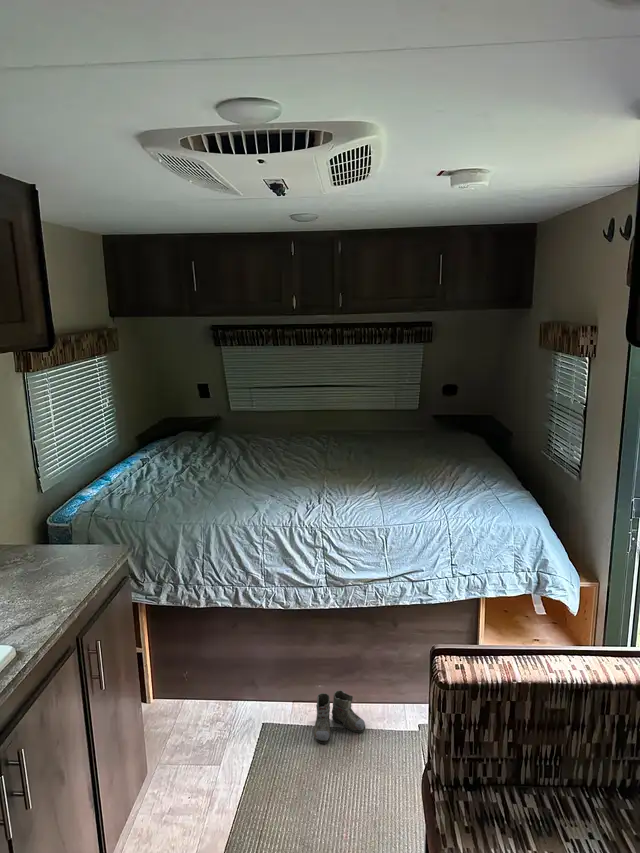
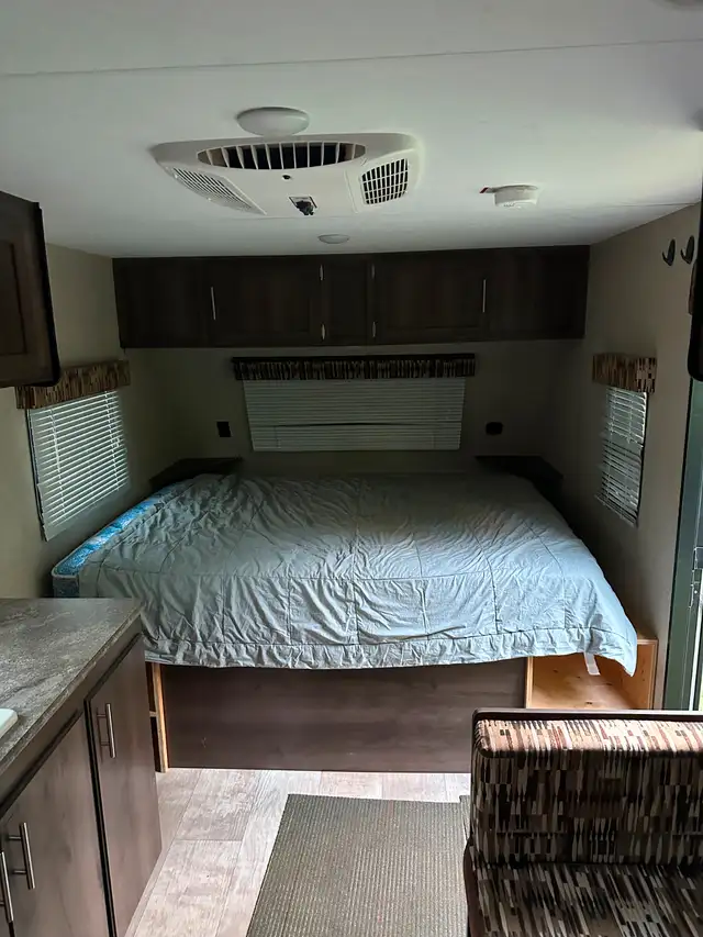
- boots (334, 714)
